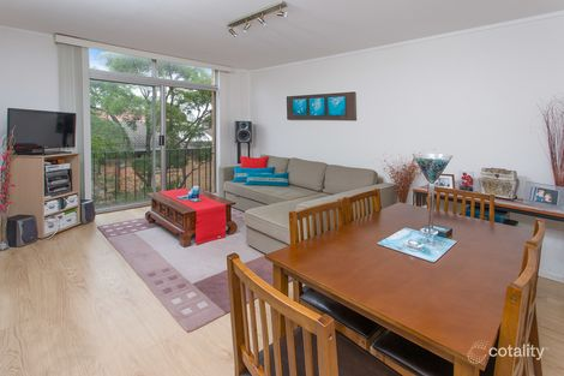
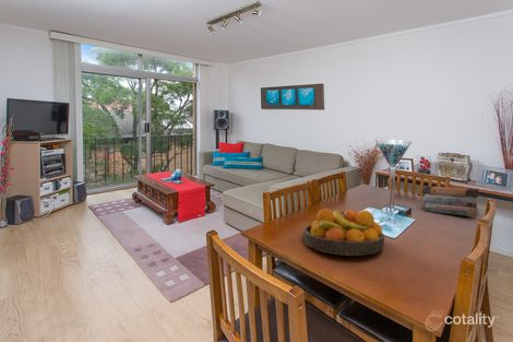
+ book stack (449, 200)
+ fruit bowl (342, 225)
